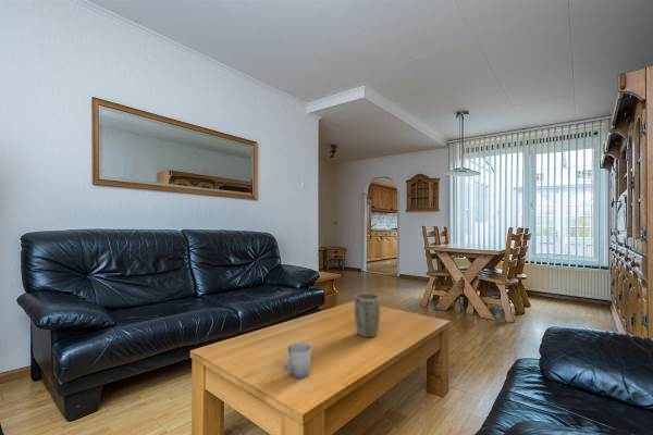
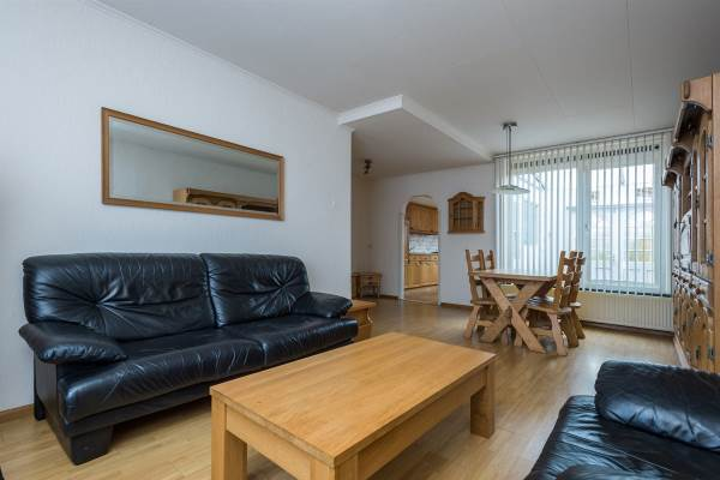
- cup (296, 361)
- plant pot (367, 314)
